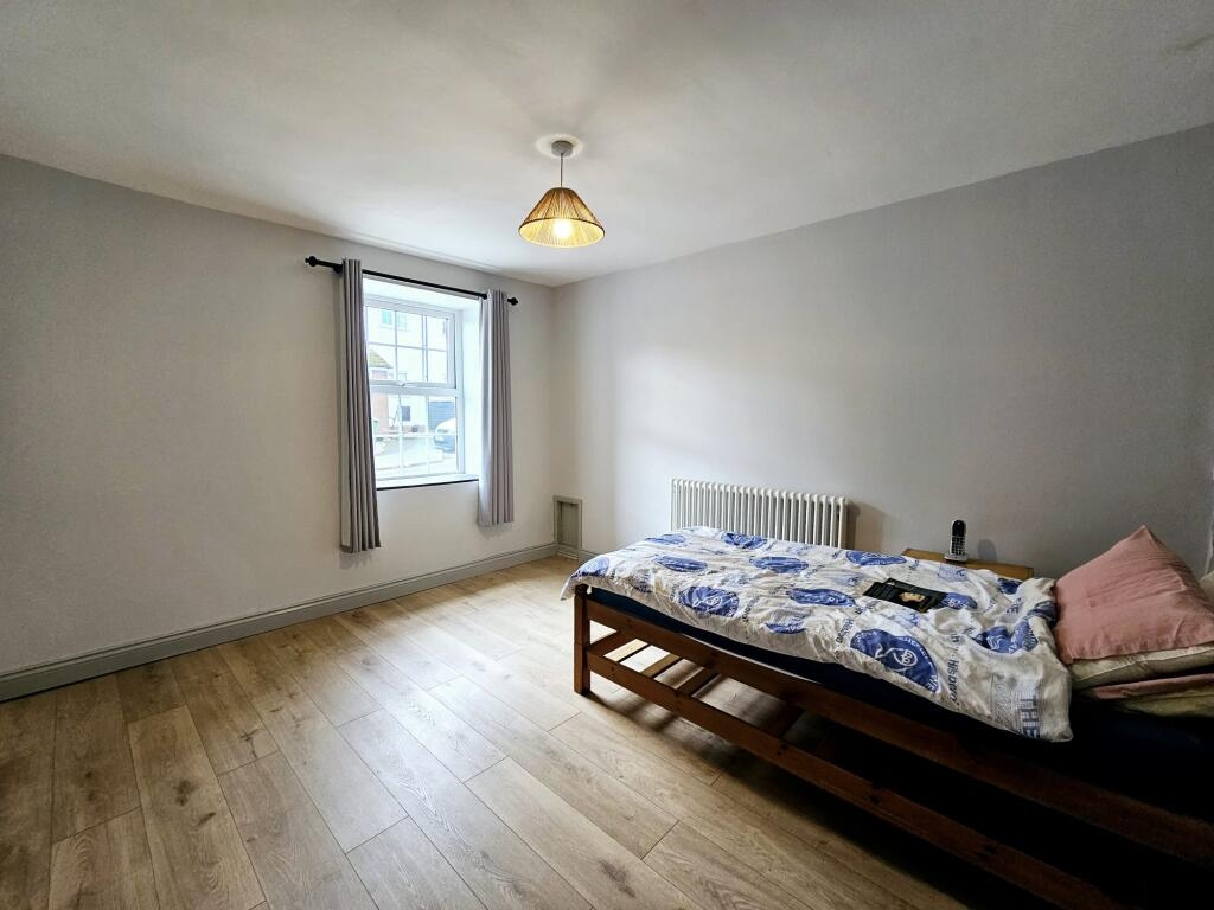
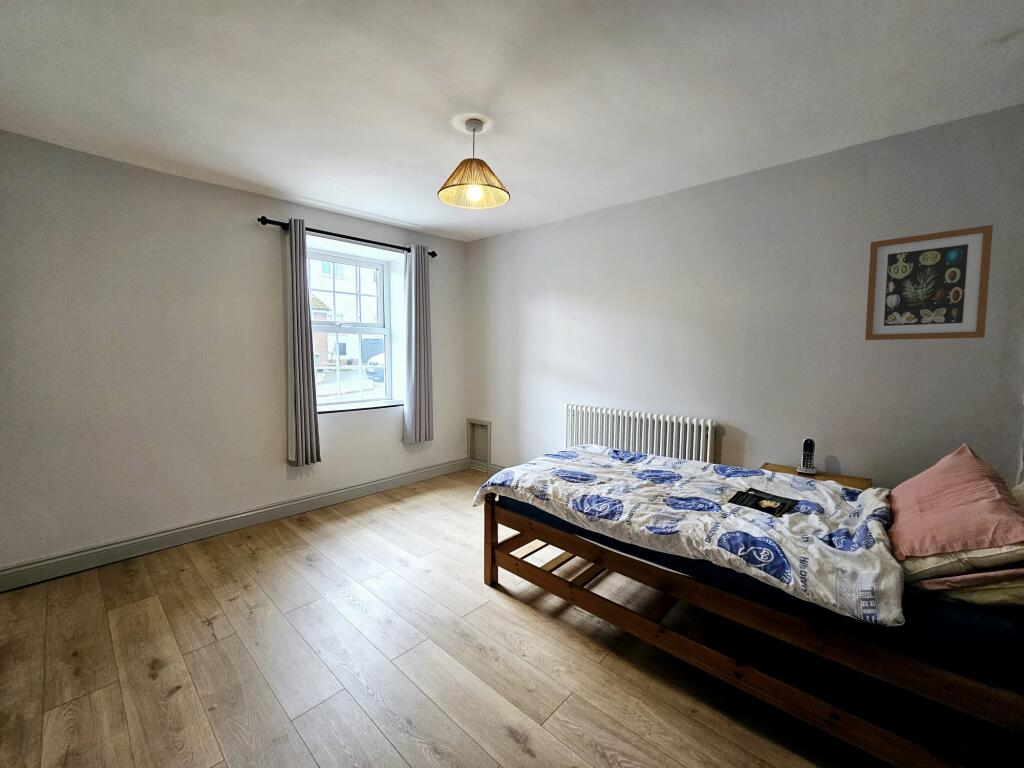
+ wall art (923, 287)
